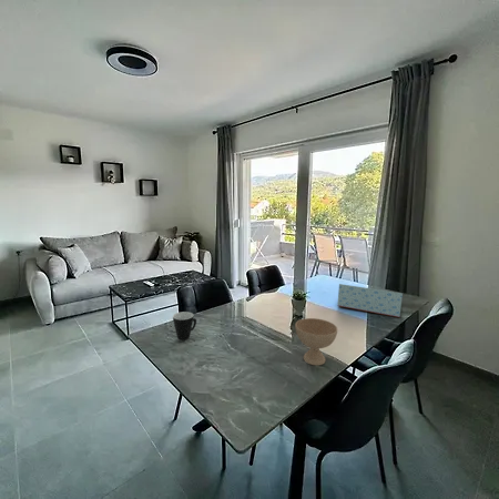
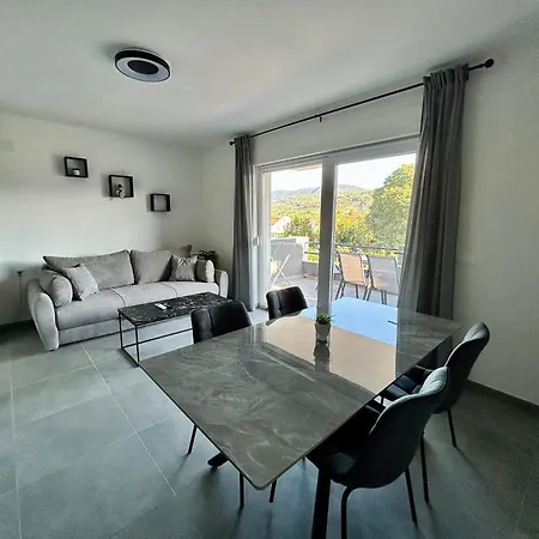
- board game (370, 292)
- mug (185, 326)
- bowl (315, 343)
